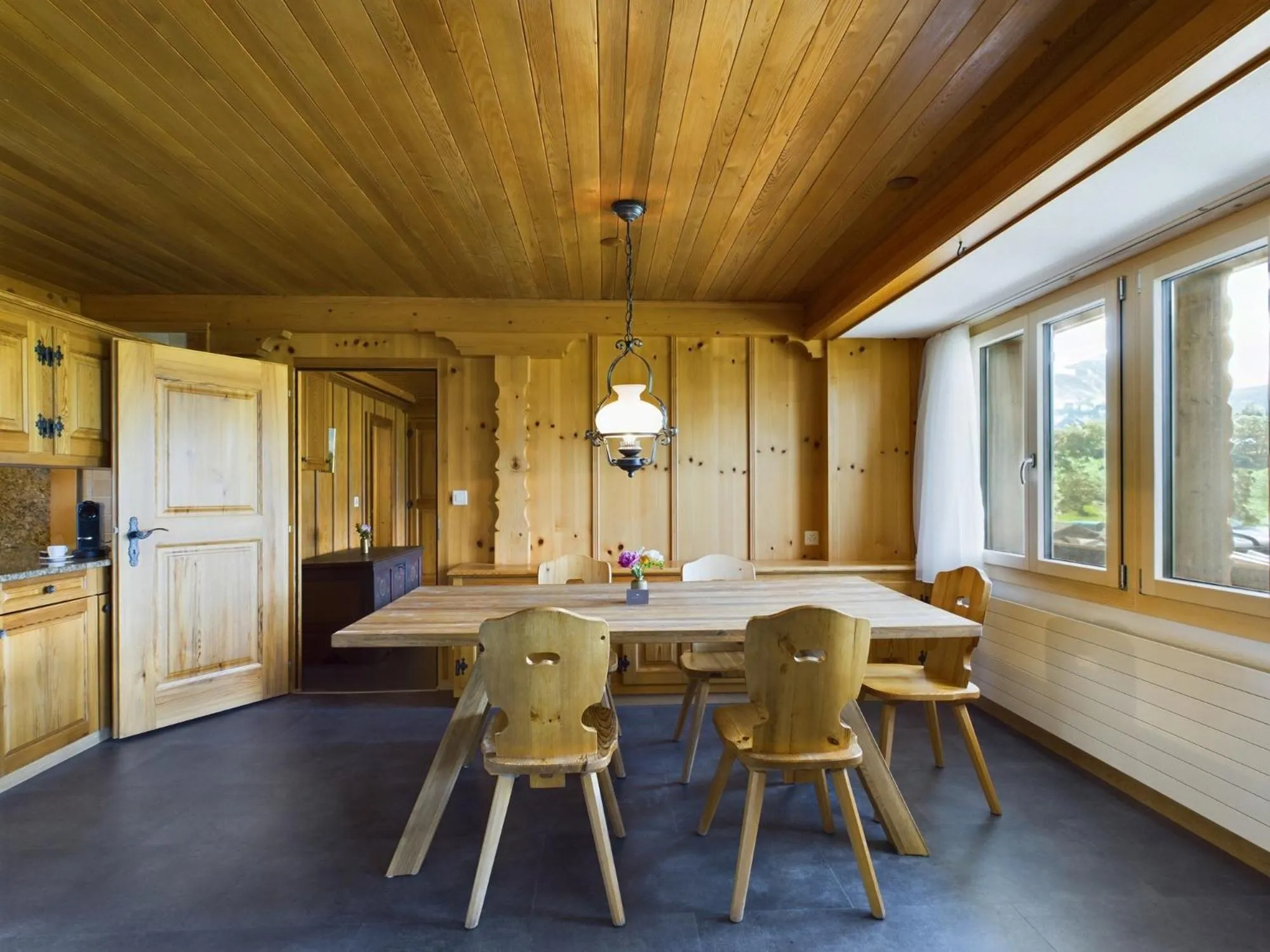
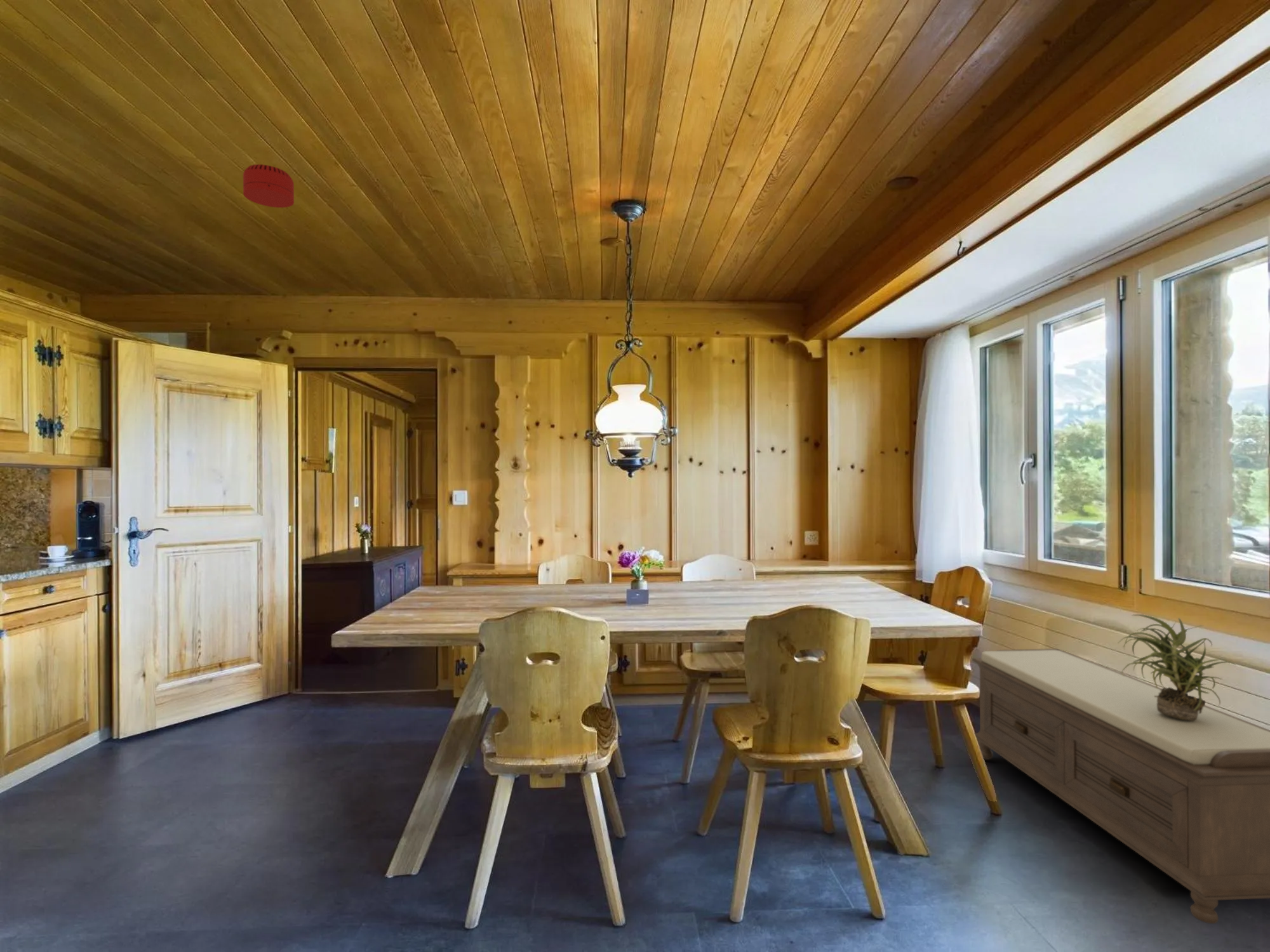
+ potted plant (1170, 663)
+ bench (1111, 753)
+ smoke detector (269, 185)
